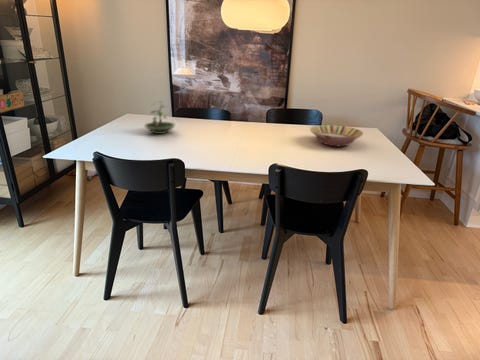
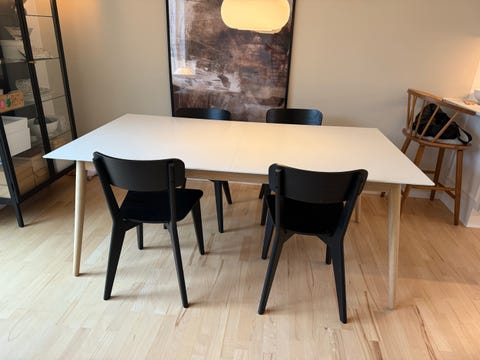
- terrarium (159, 108)
- serving bowl (335, 136)
